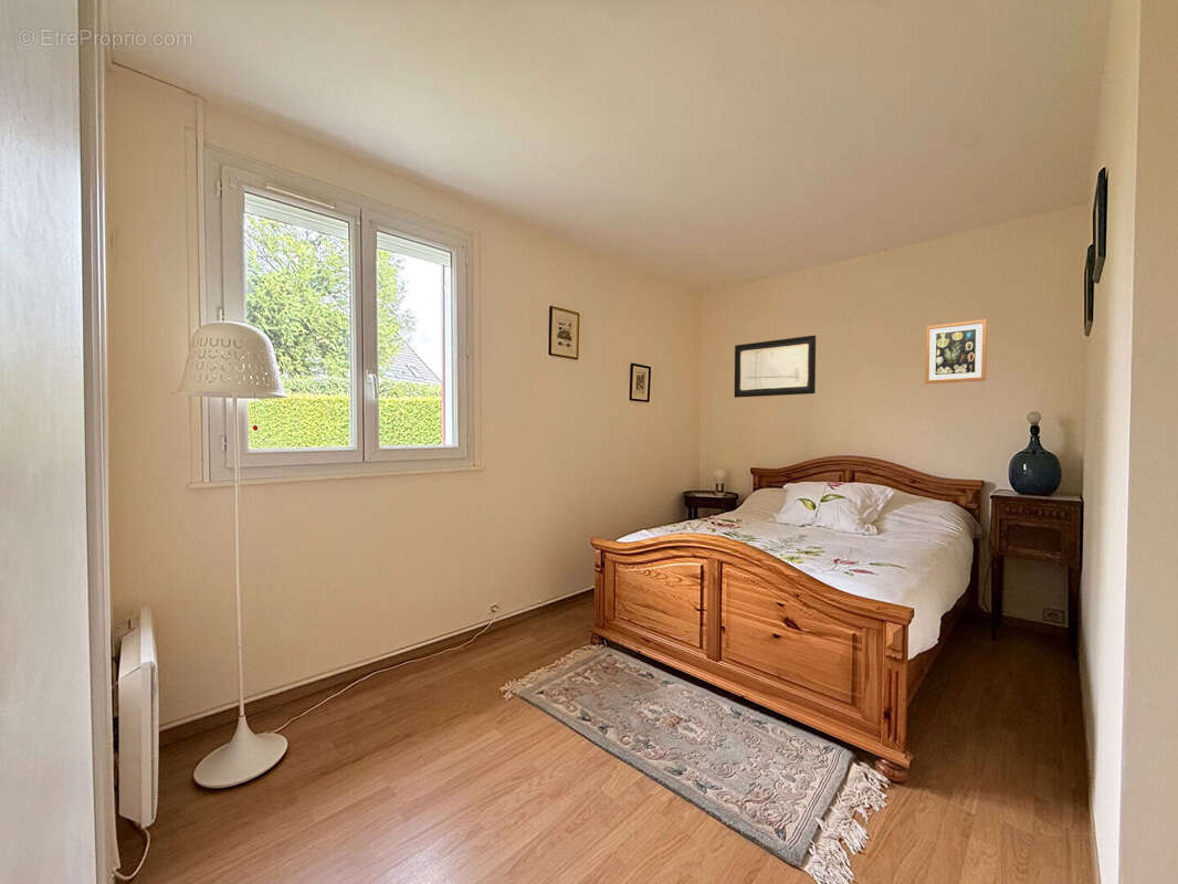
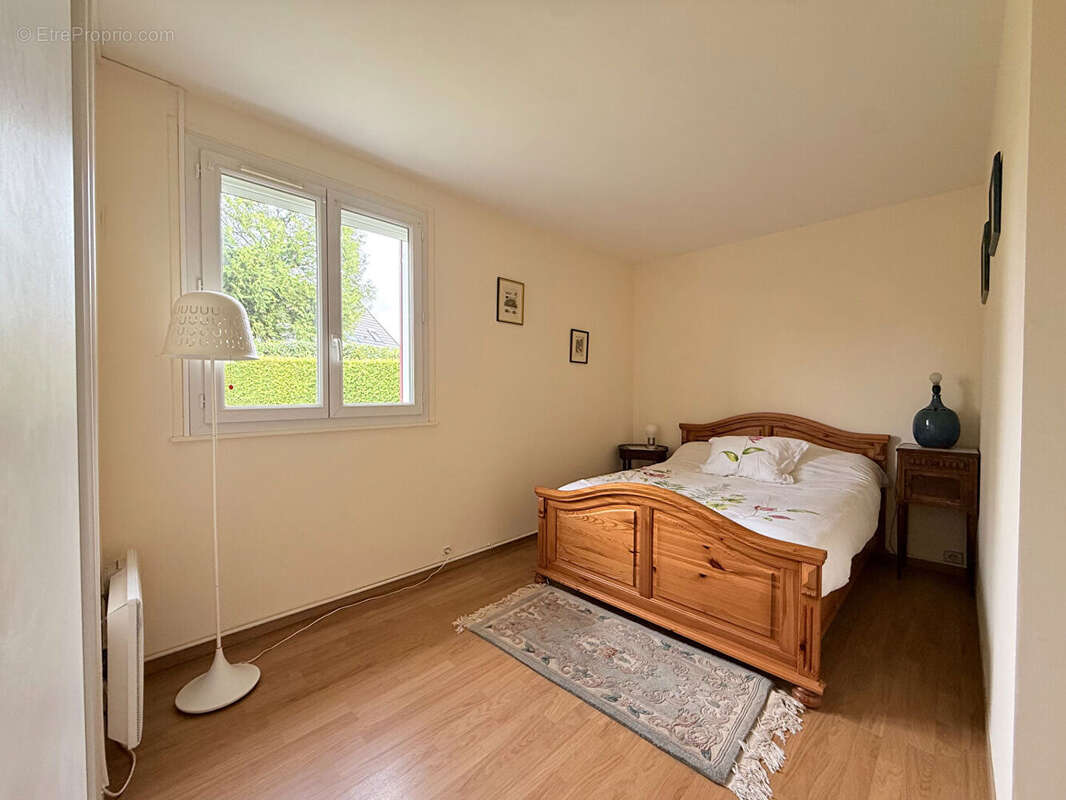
- wall art (772, 368)
- wall art (955, 351)
